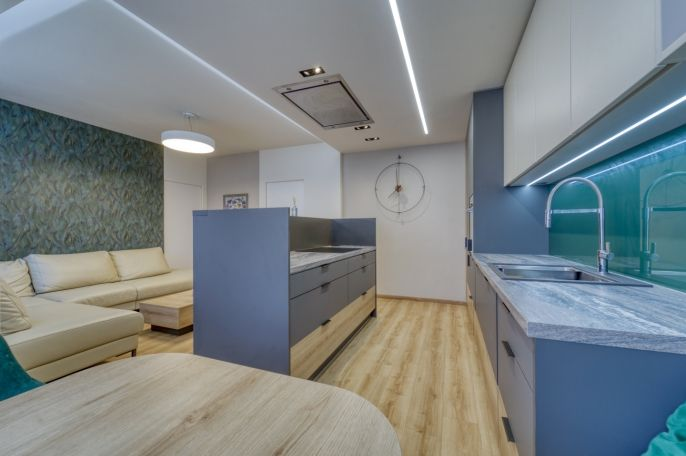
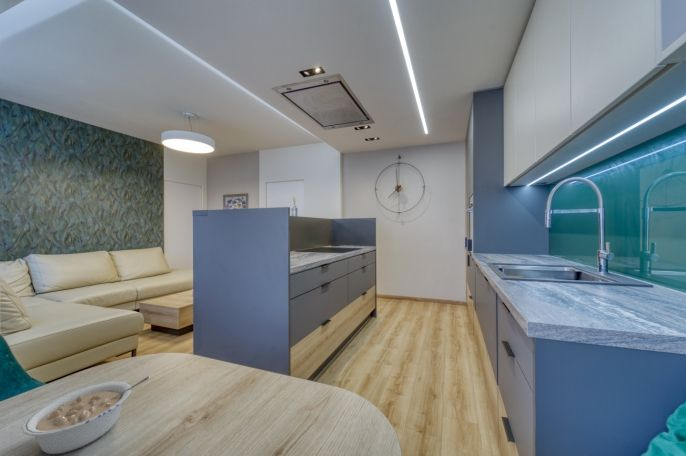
+ legume (86, 413)
